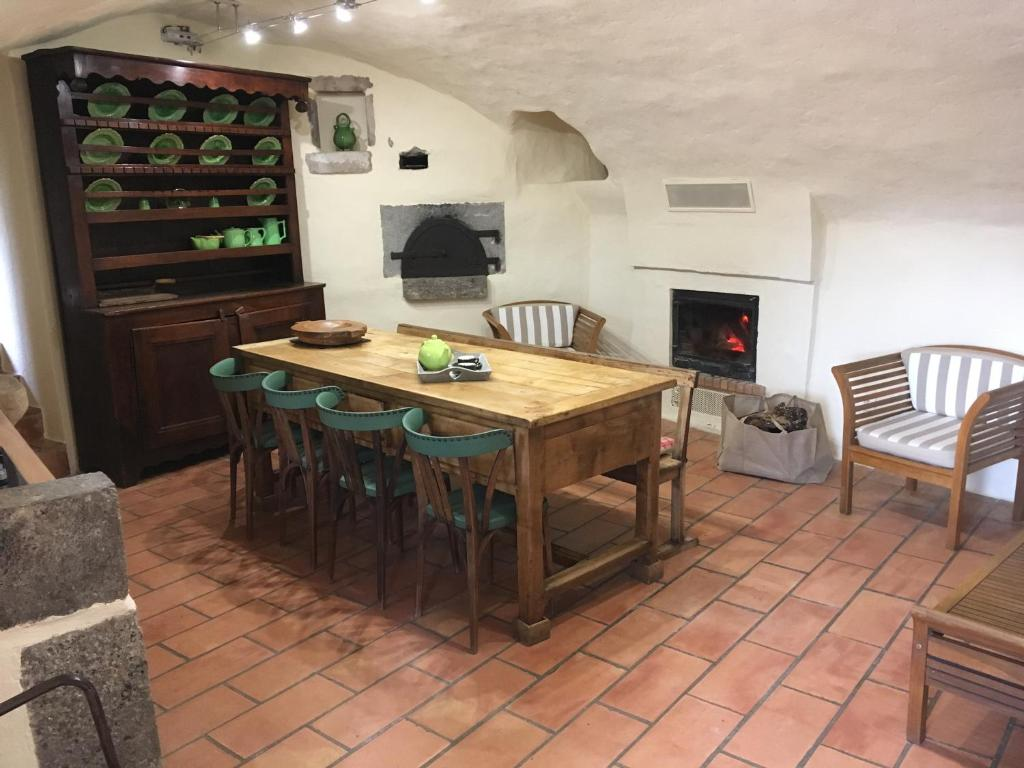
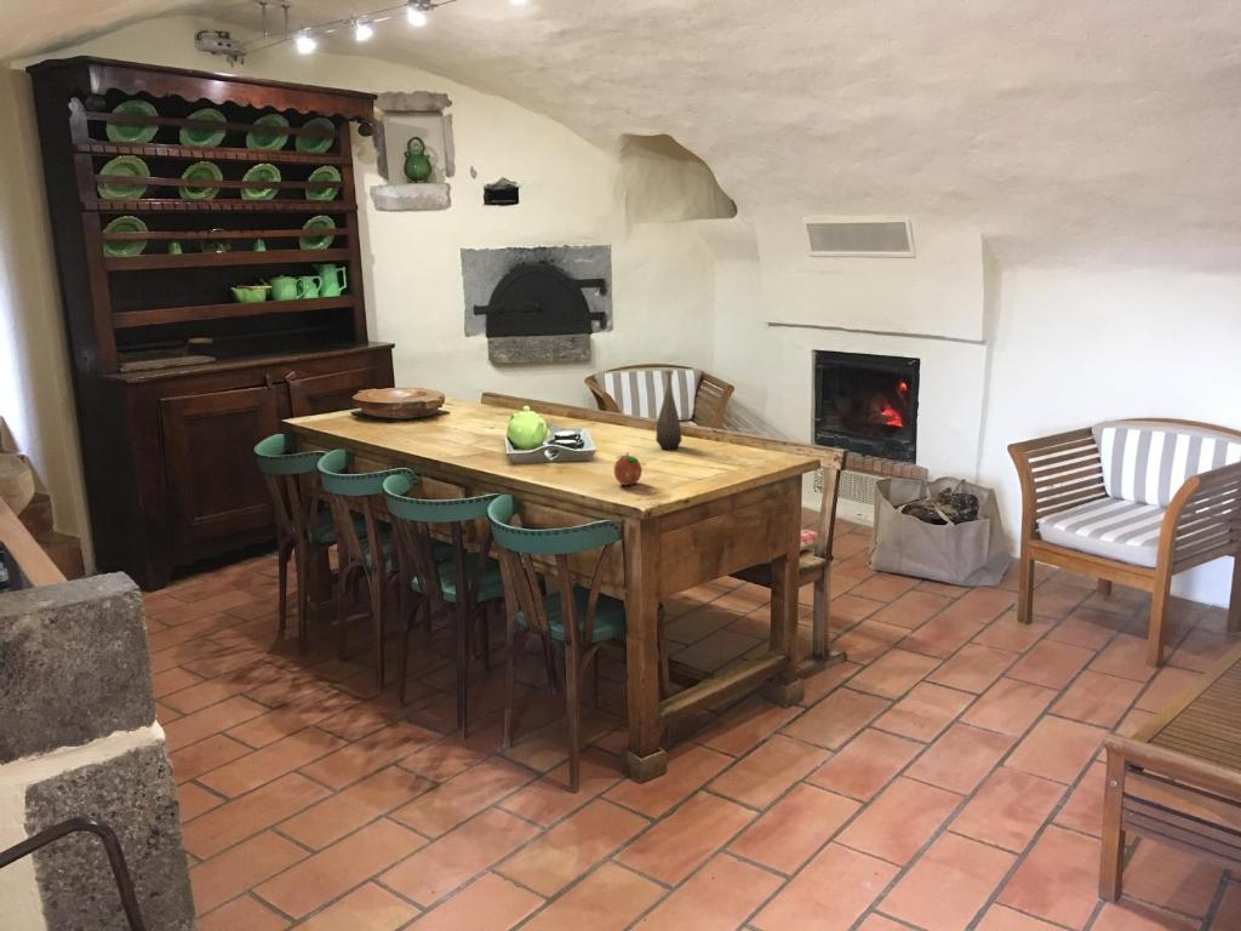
+ fruit (628, 468)
+ bottle (669, 409)
